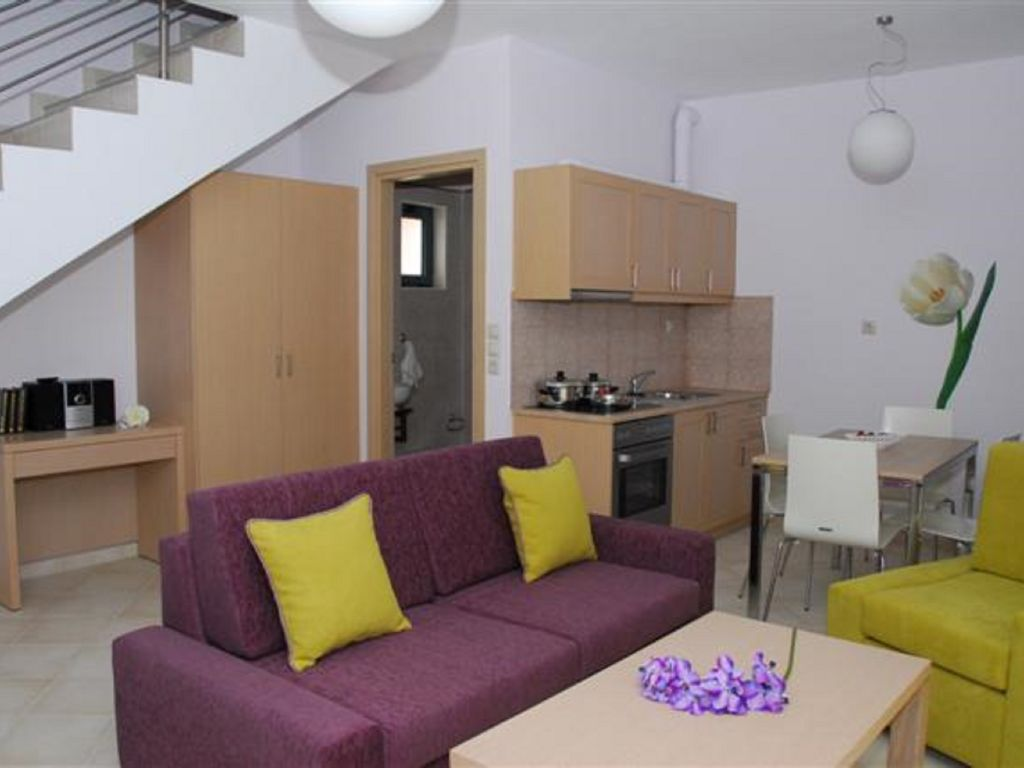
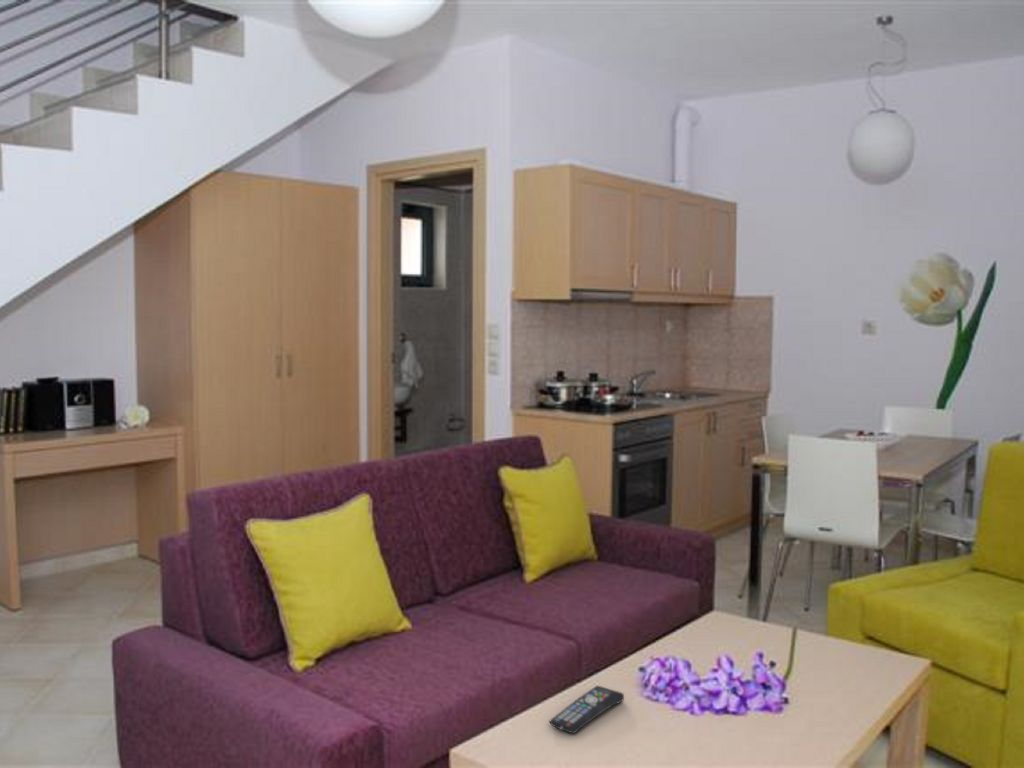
+ remote control (588, 708)
